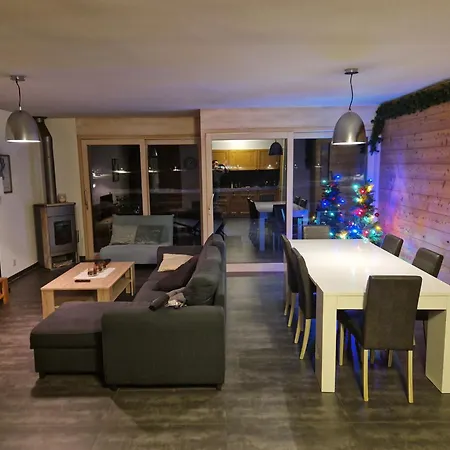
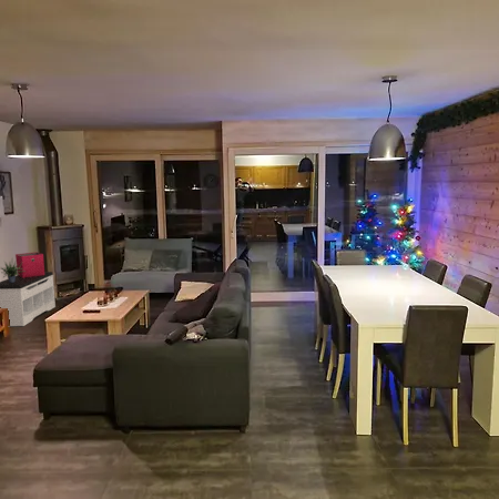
+ potted plant (12, 268)
+ bench (23, 296)
+ storage bin (30, 264)
